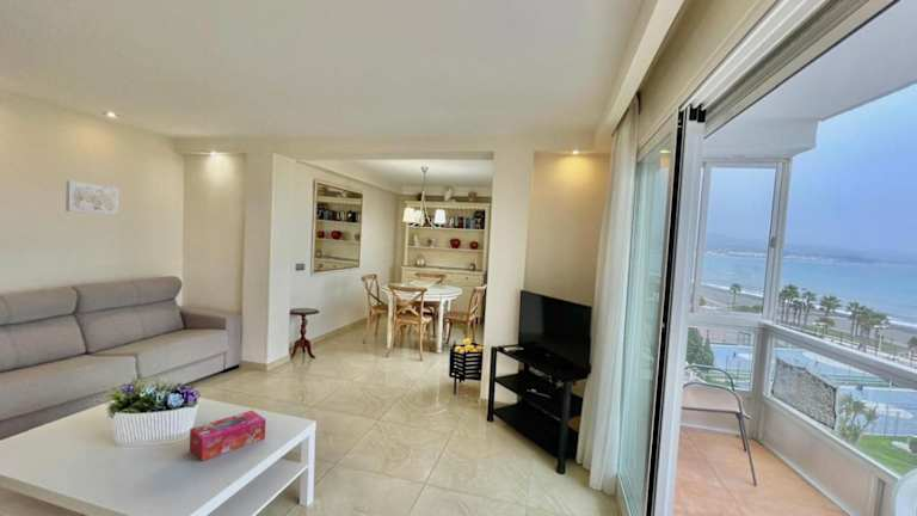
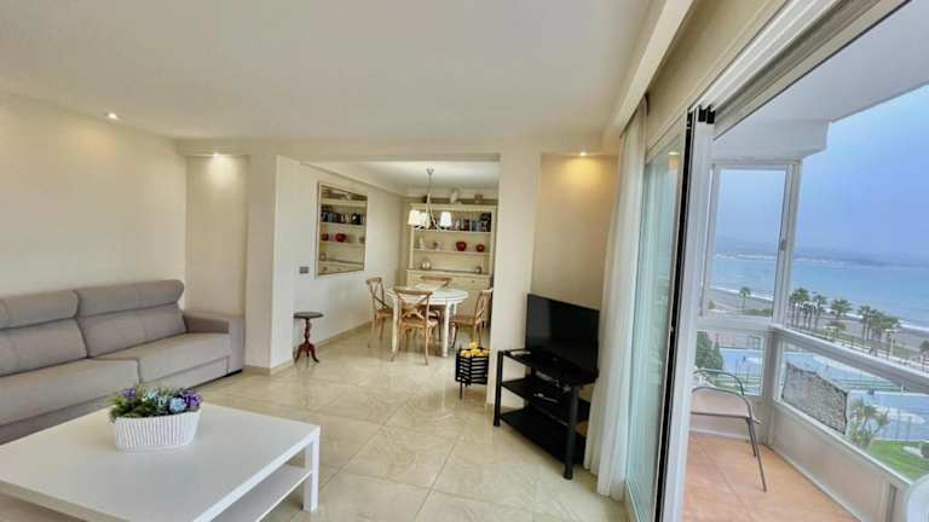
- tissue box (228, 434)
- wall art (93, 198)
